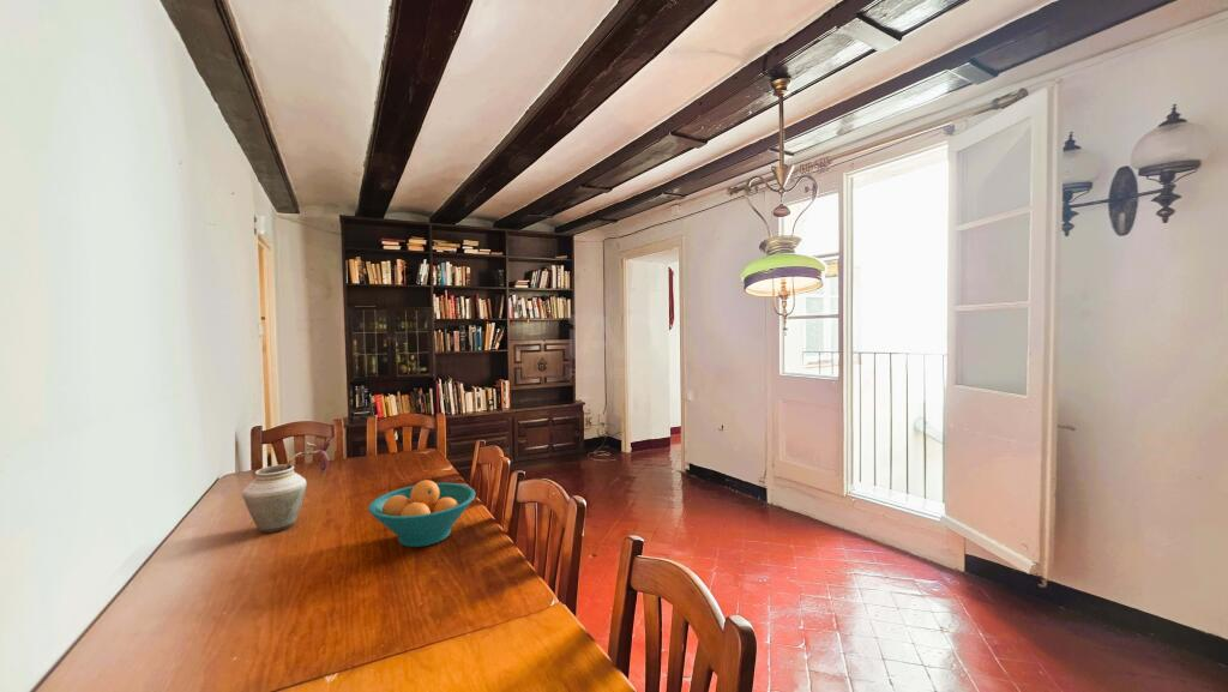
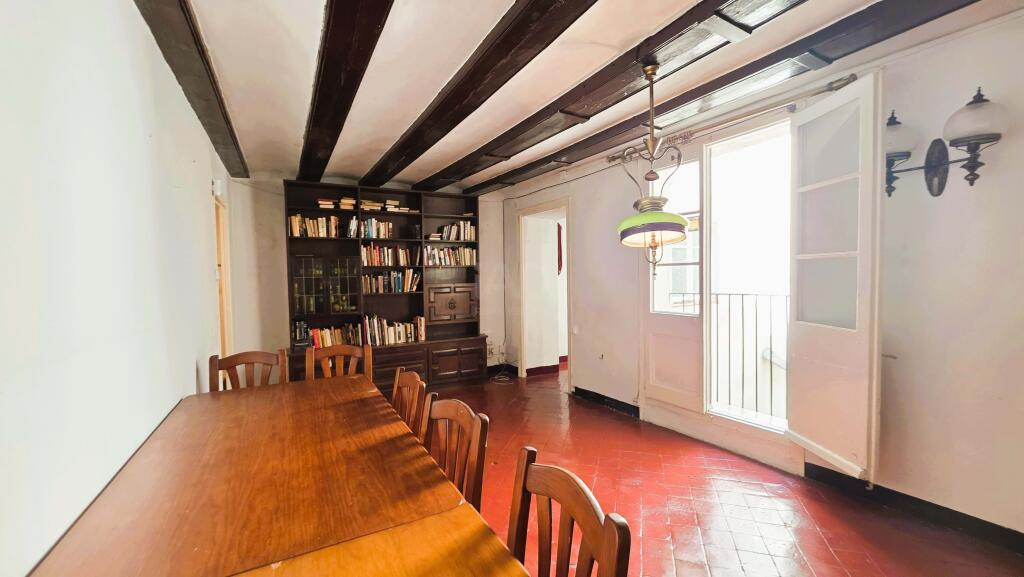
- vase (290, 482)
- fruit bowl (423, 509)
